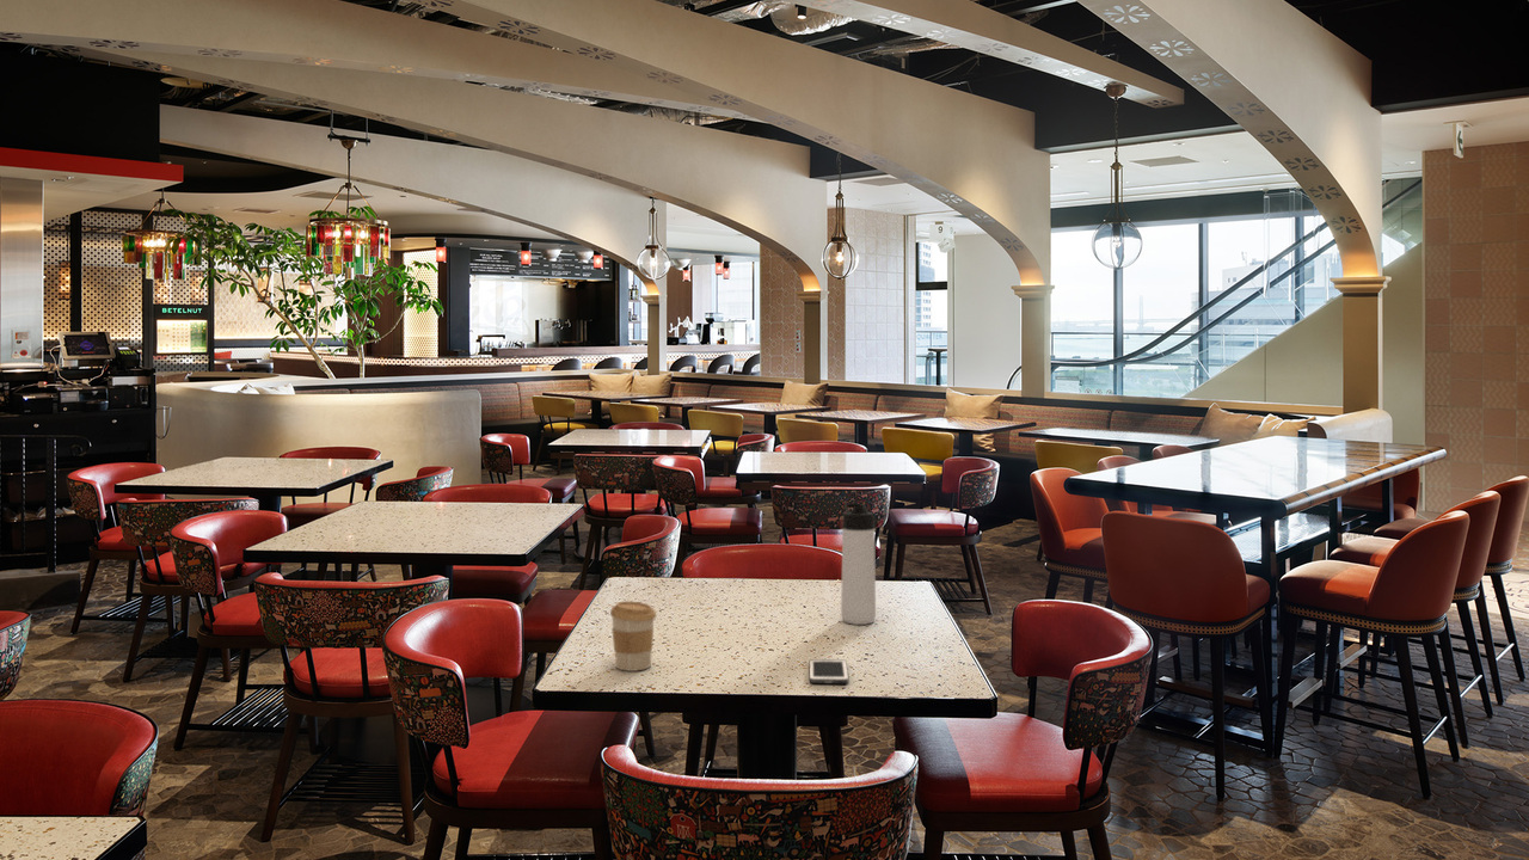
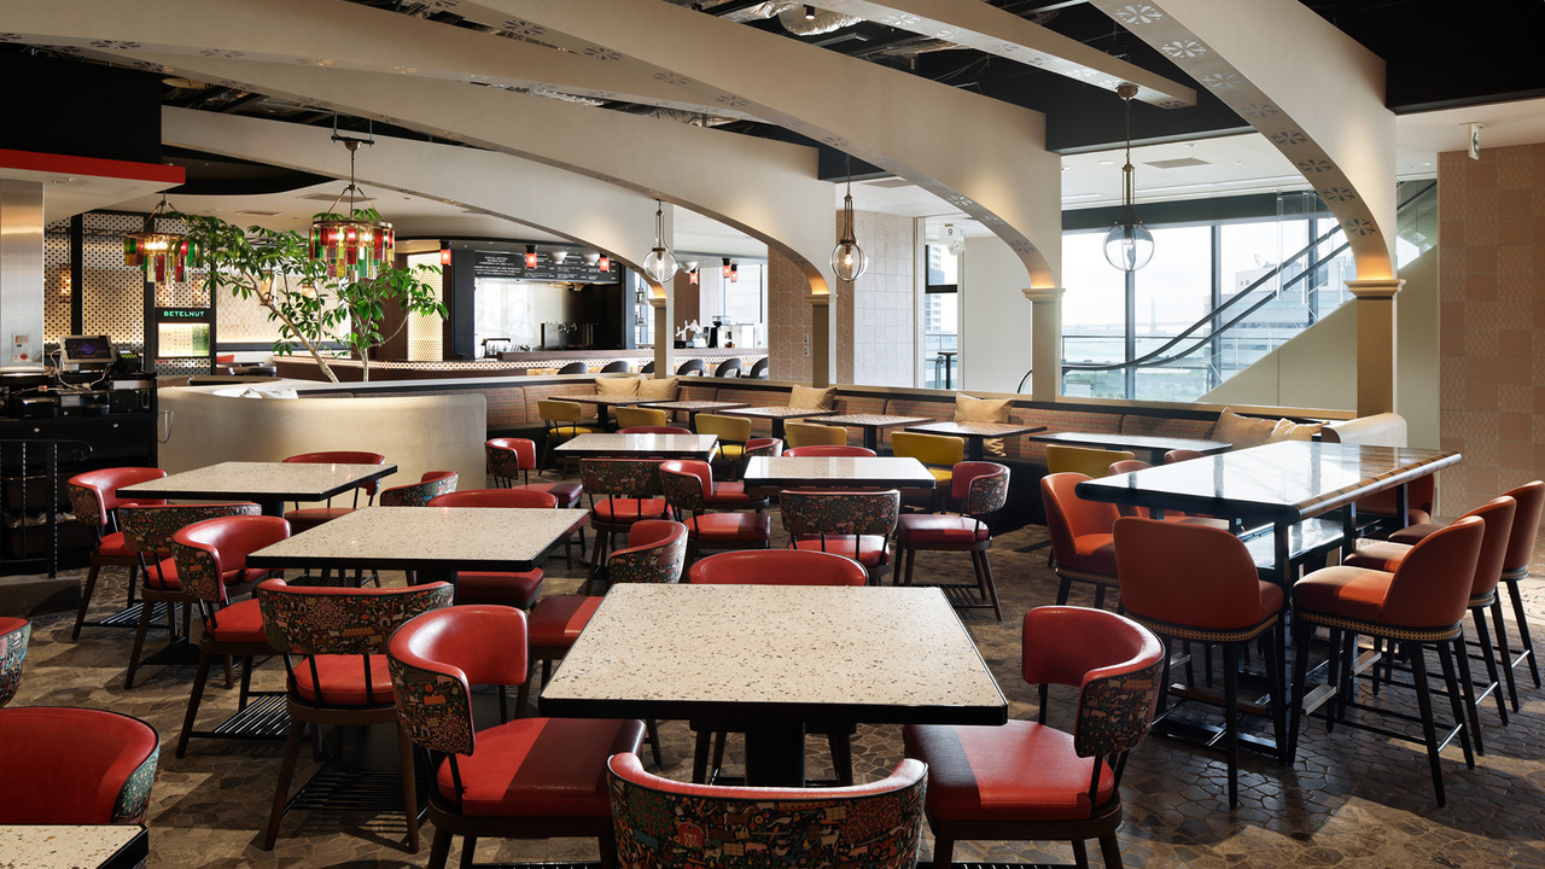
- cell phone (828, 671)
- coffee cup (633, 634)
- thermos bottle (856, 563)
